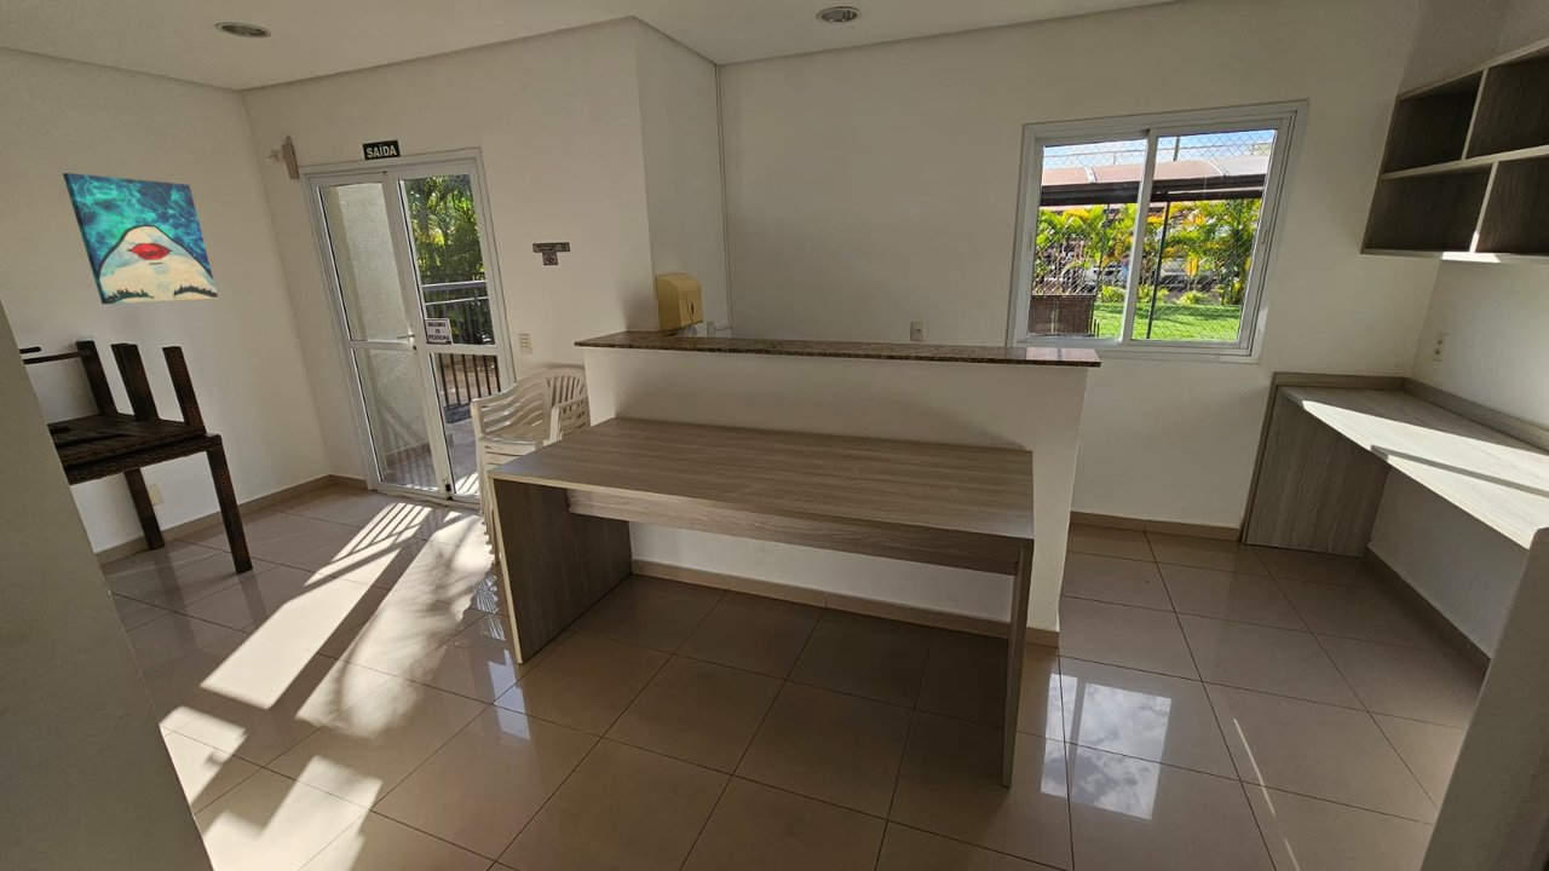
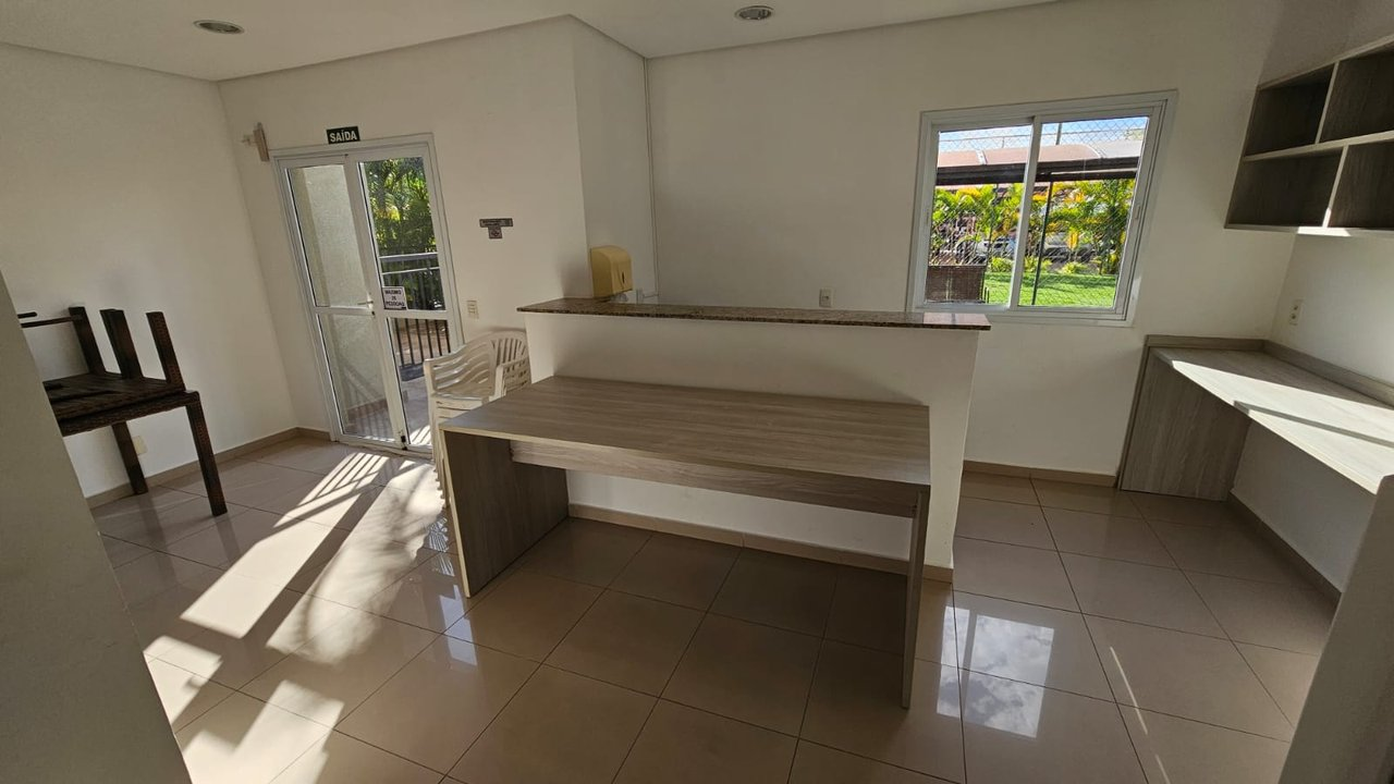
- wall art (148, 241)
